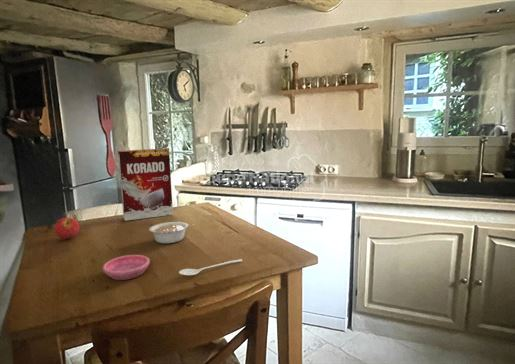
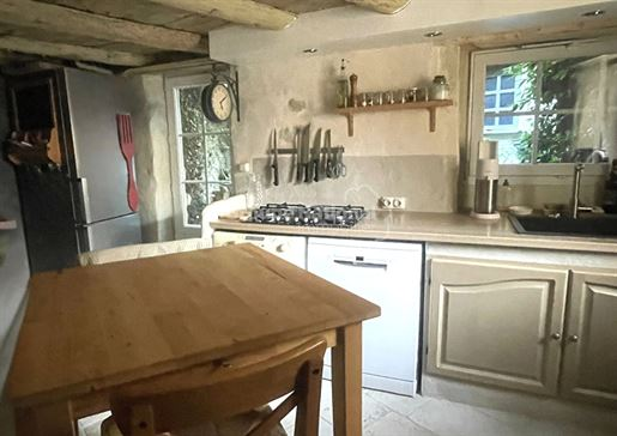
- cereal box (146, 183)
- legume (170, 231)
- fruit (67, 228)
- saucer (127, 267)
- stirrer (212, 266)
